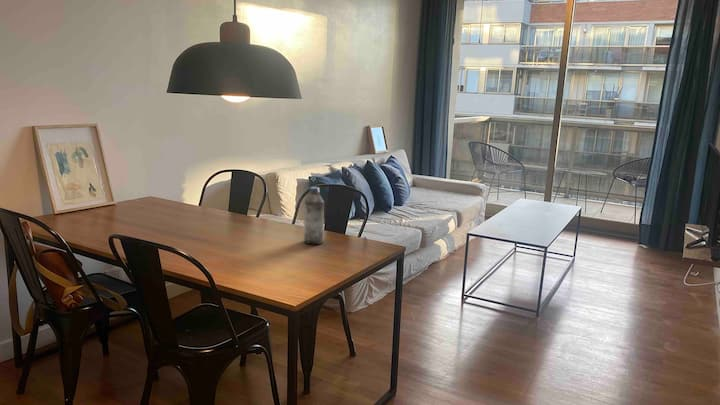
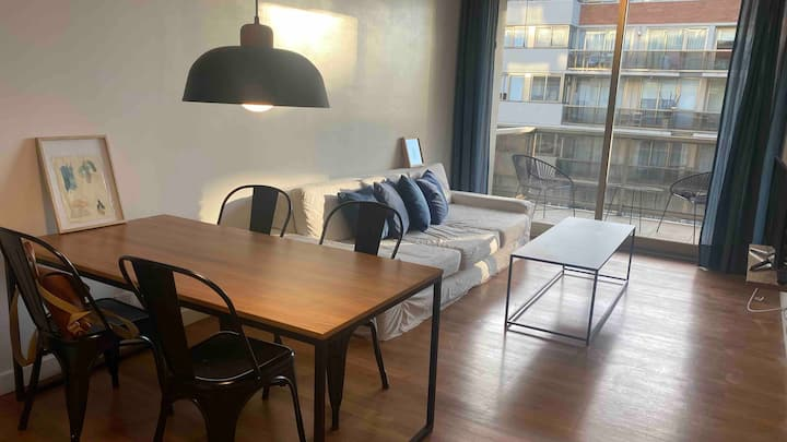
- water bottle (314, 214)
